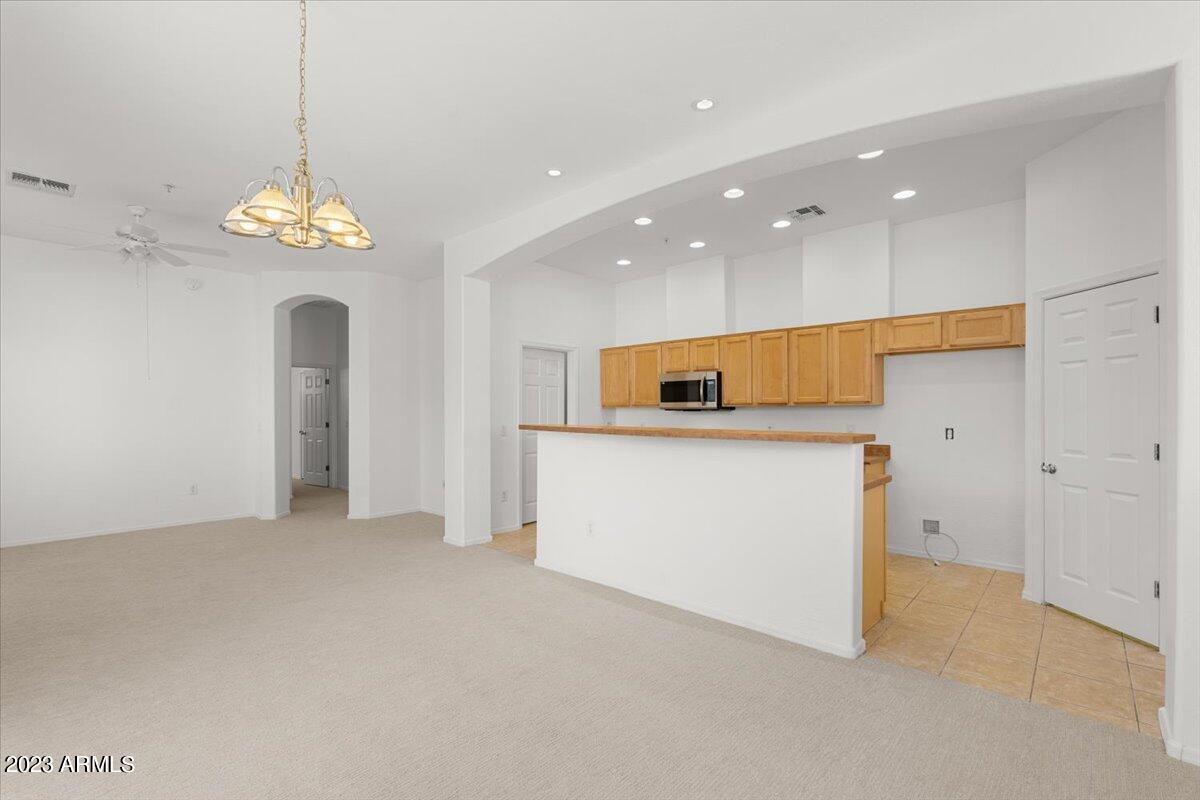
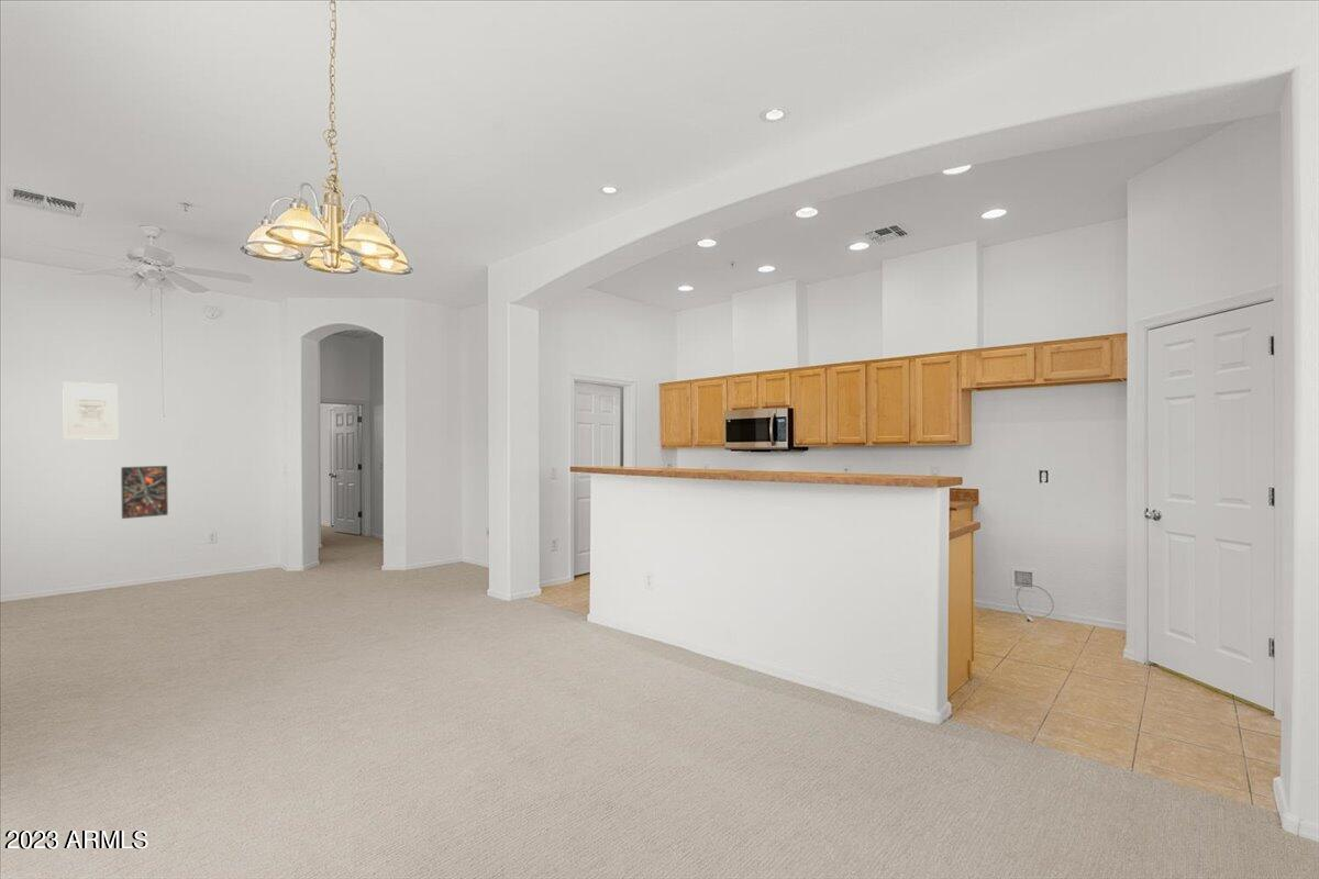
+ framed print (144, 491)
+ wall art (90, 411)
